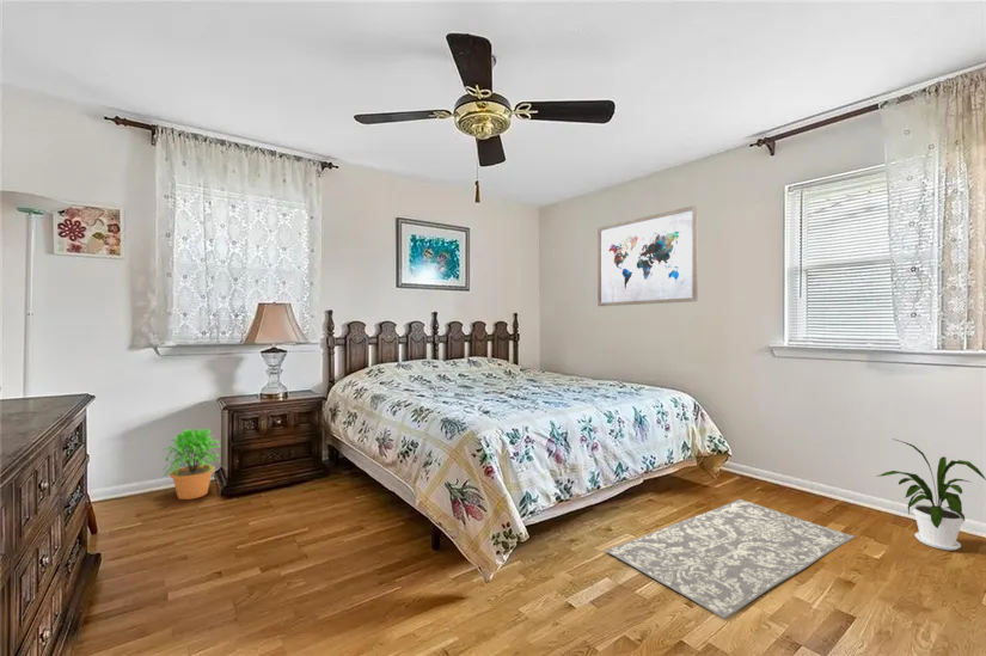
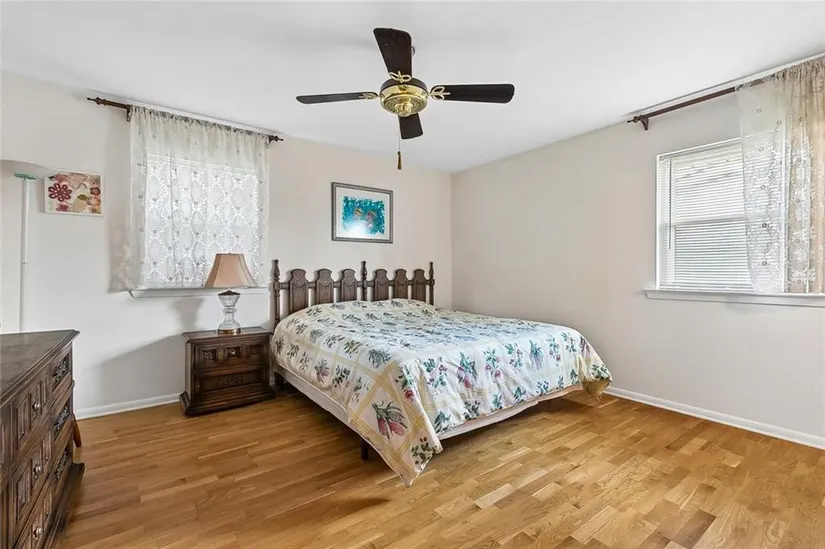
- potted plant (191, 460)
- wall art (642, 260)
- rug (734, 542)
- house plant (931, 493)
